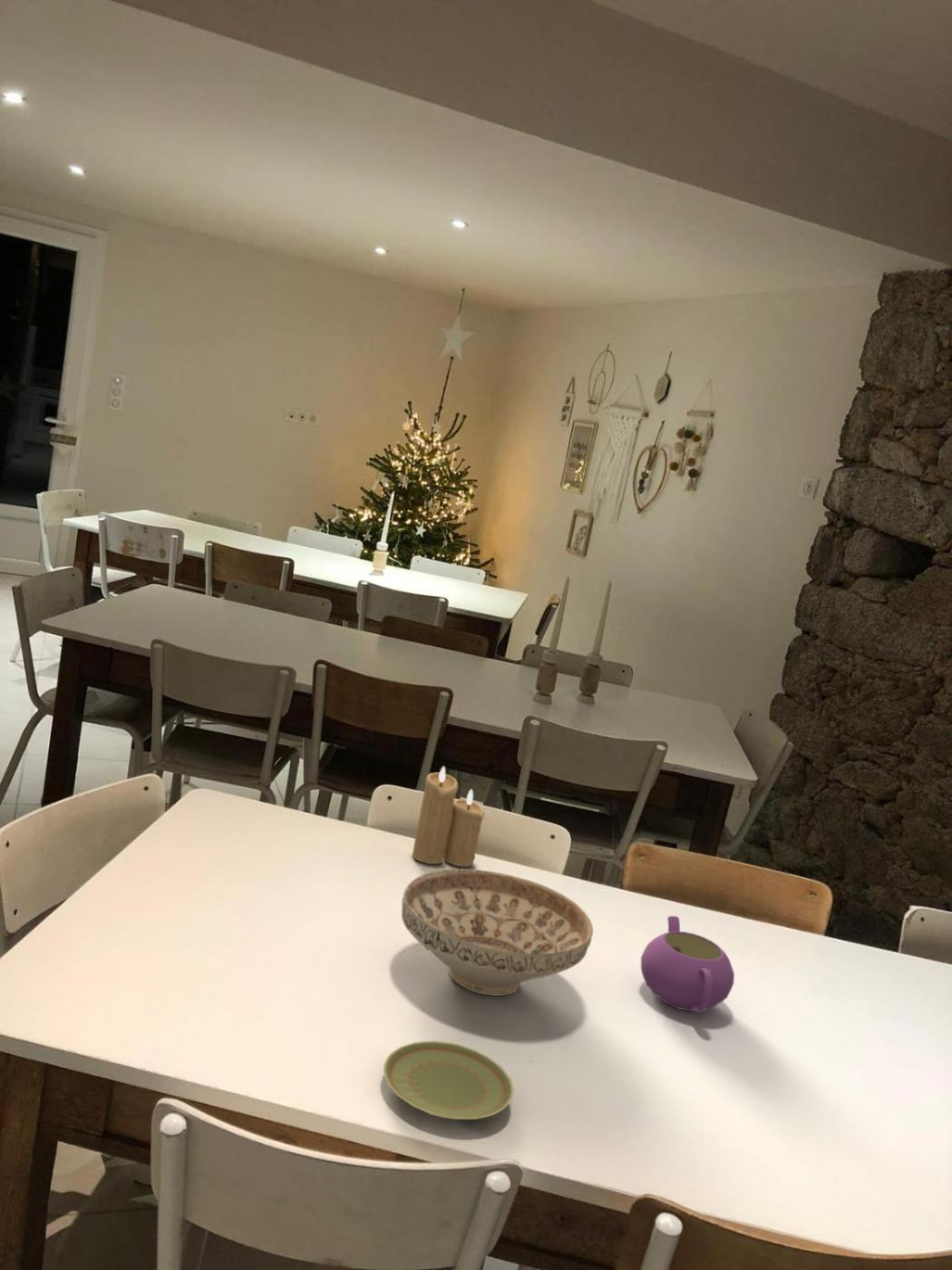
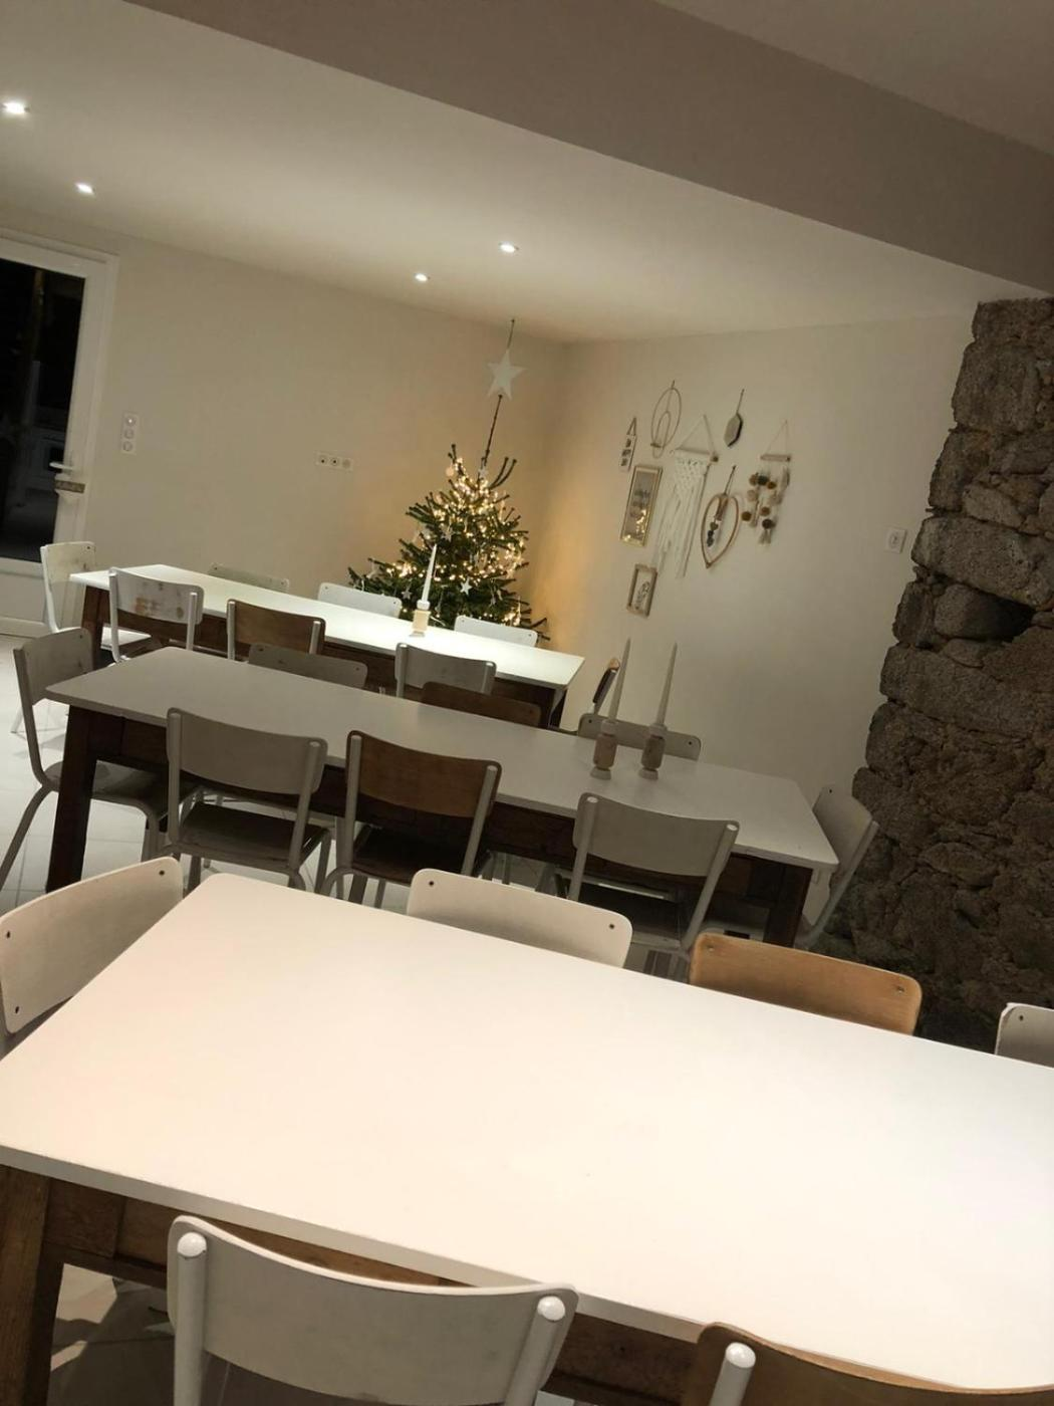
- candle (452, 814)
- decorative bowl (491, 943)
- plate (447, 1085)
- teapot (685, 970)
